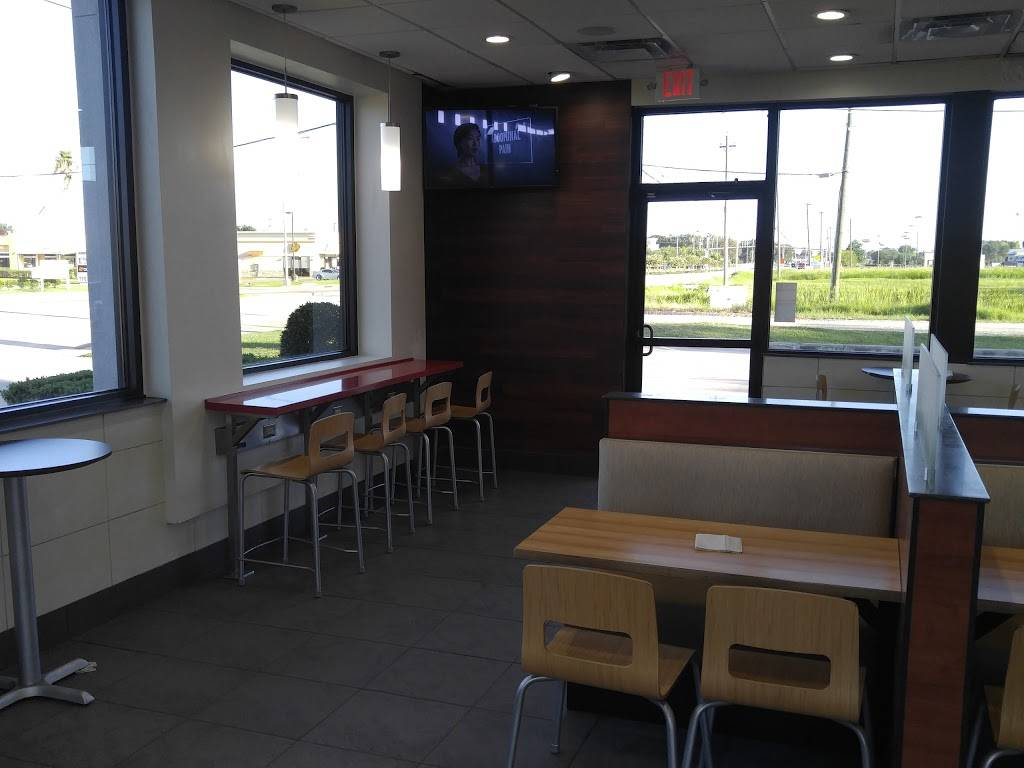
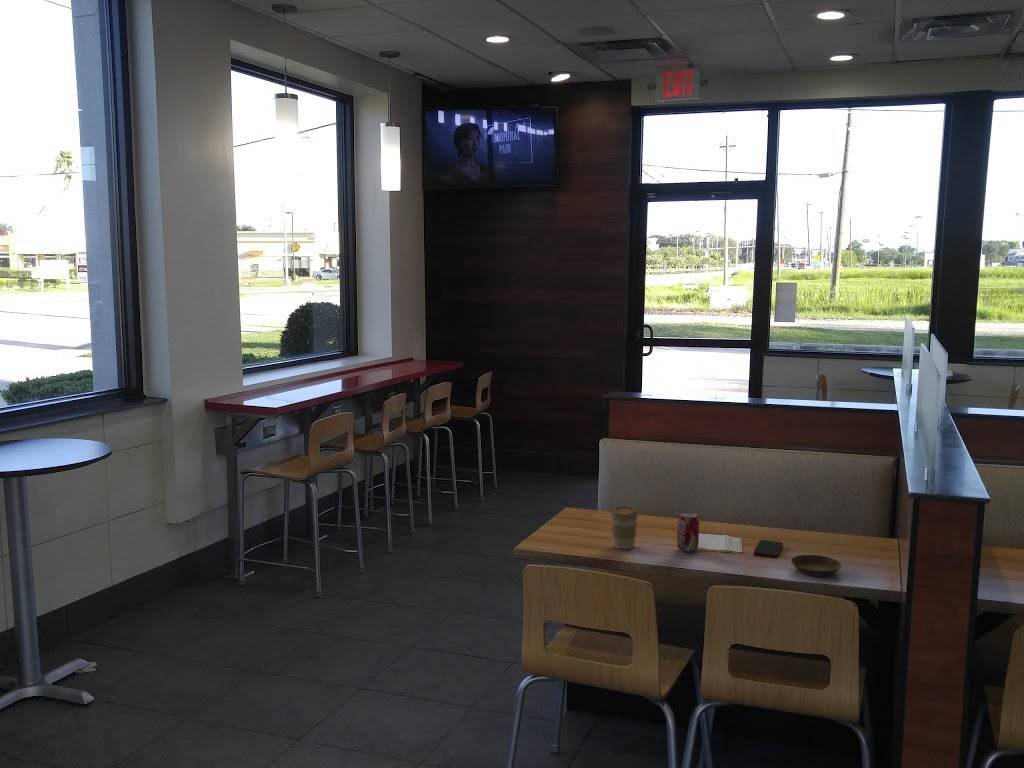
+ cell phone (768, 548)
+ coffee cup (624, 527)
+ saucer (815, 566)
+ pop (688, 531)
